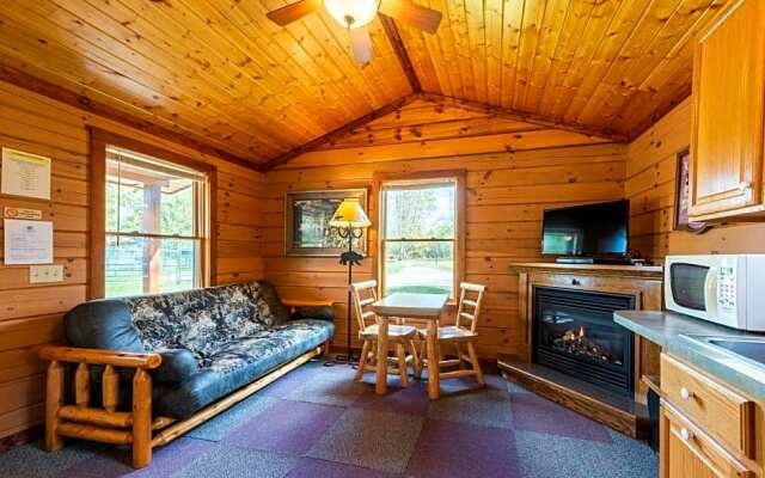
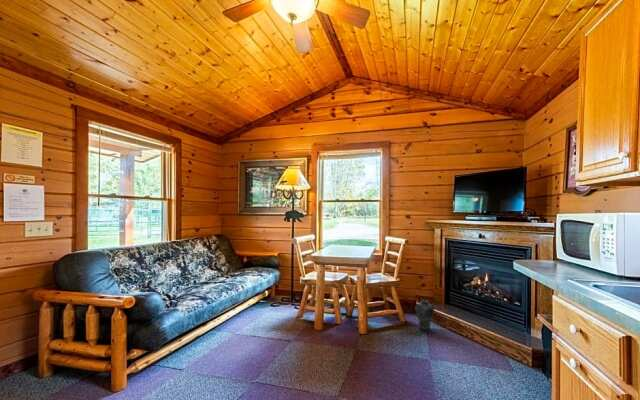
+ vase (424, 315)
